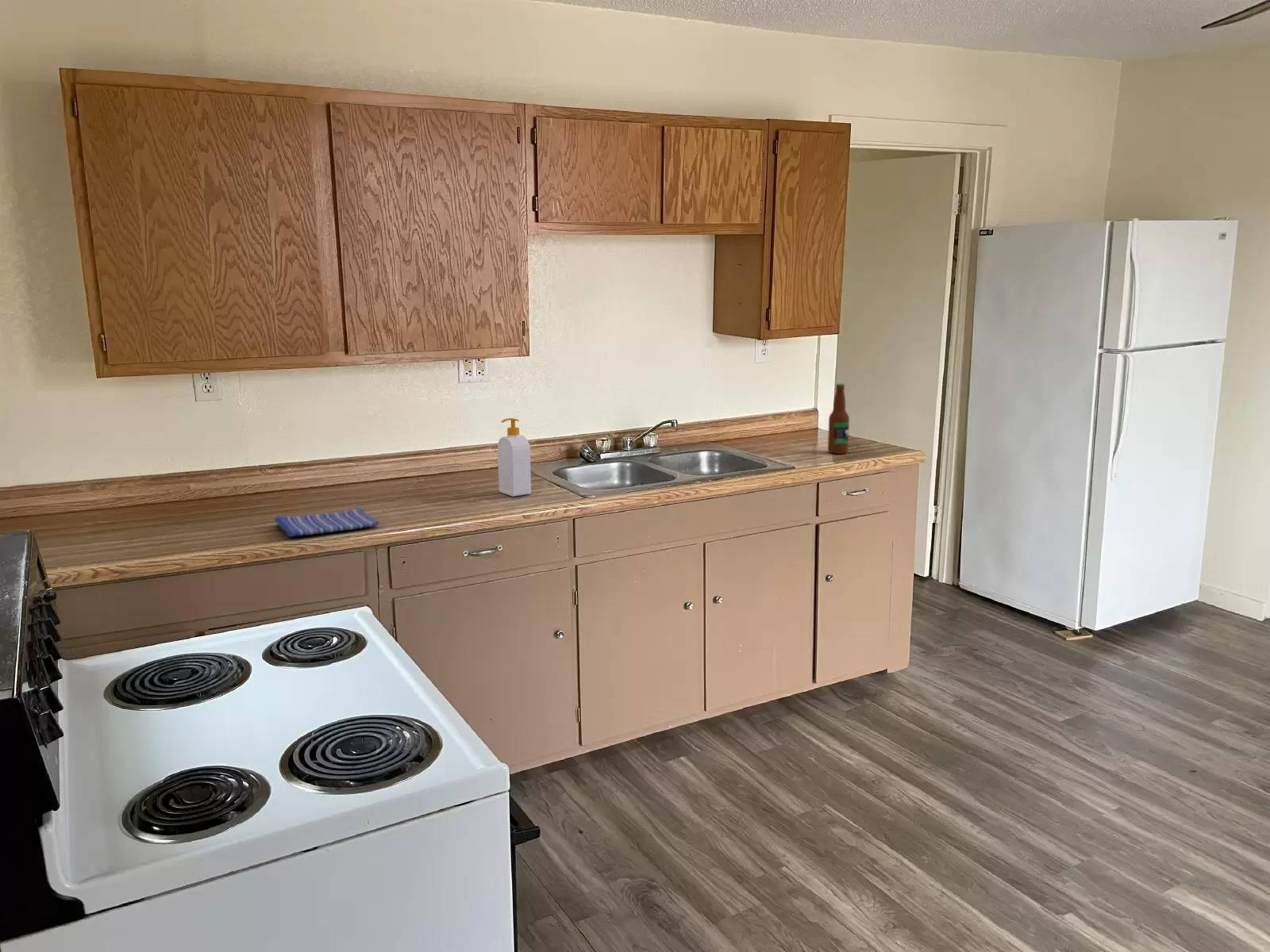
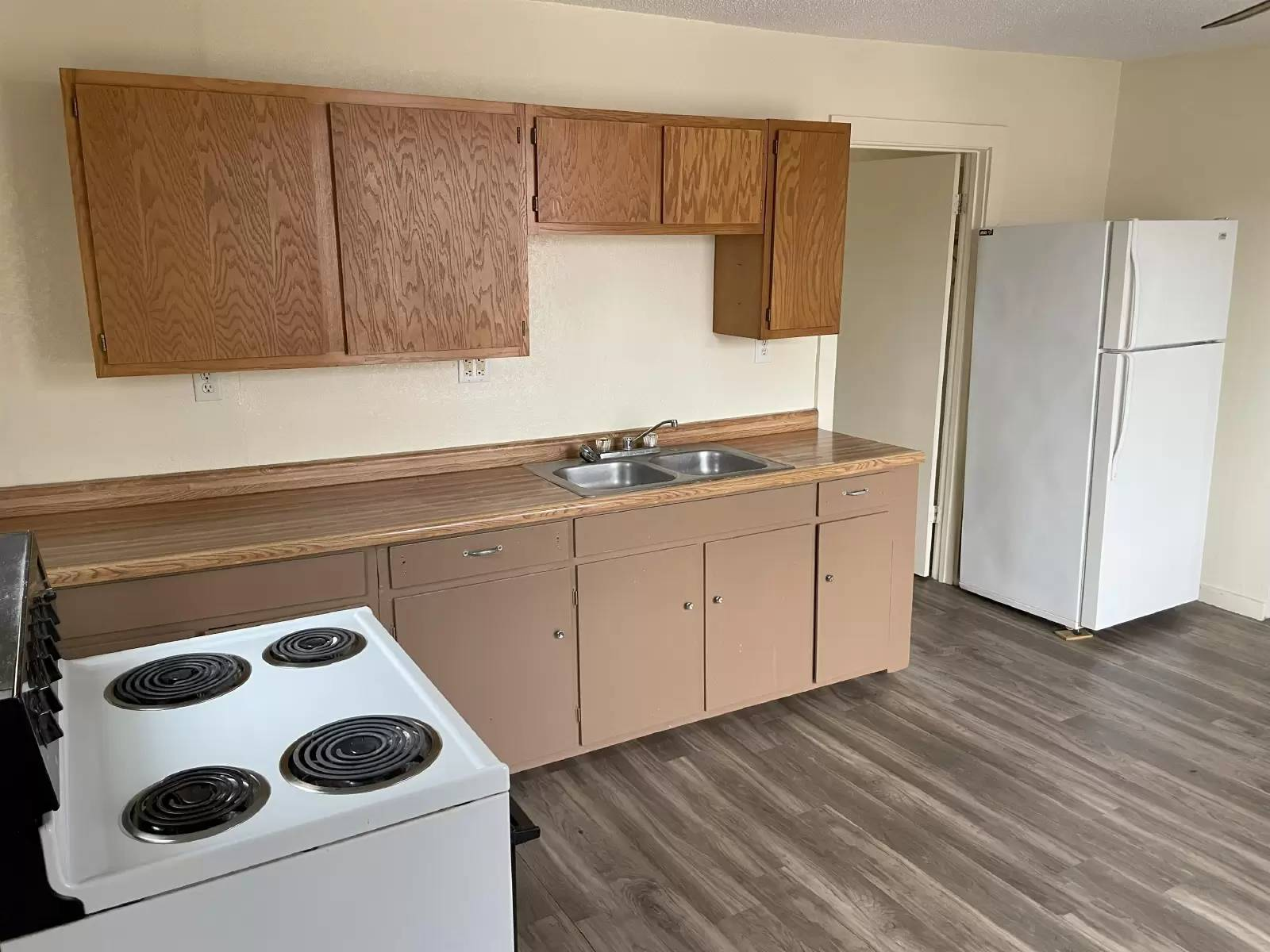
- soap bottle (513, 455)
- dish towel (325, 521)
- bottle (839, 418)
